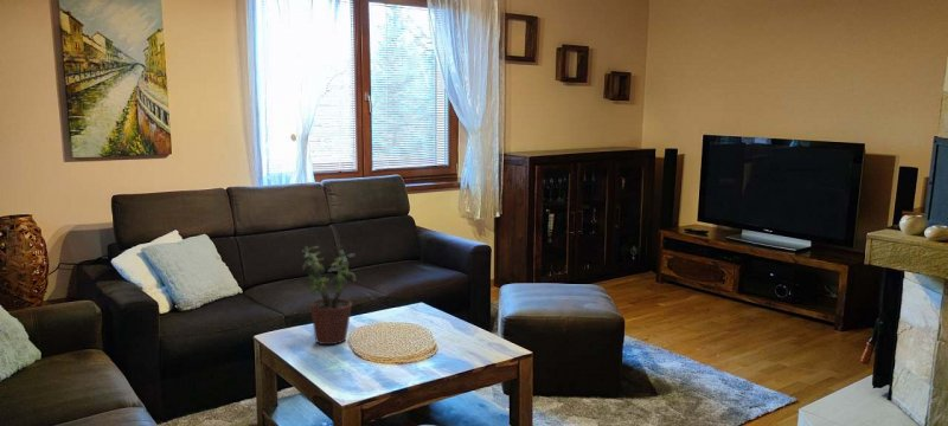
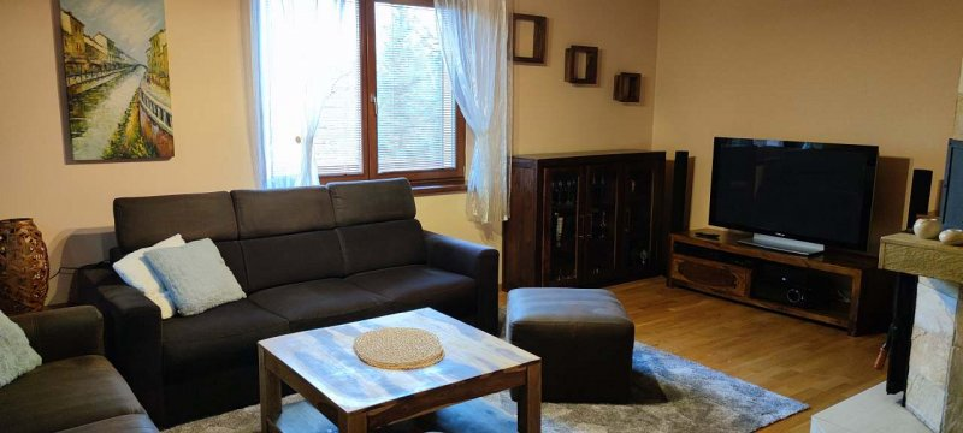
- potted plant (334, 291)
